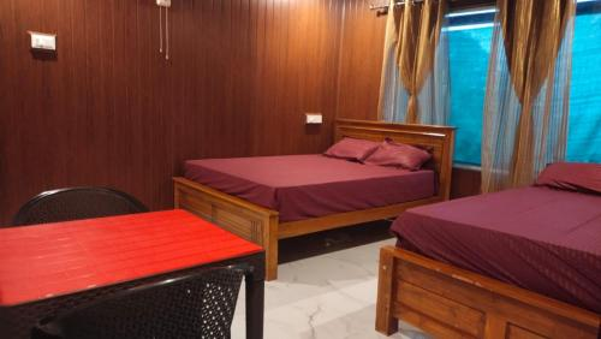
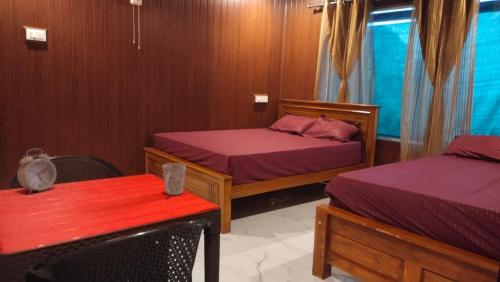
+ mug (172, 180)
+ alarm clock (36, 169)
